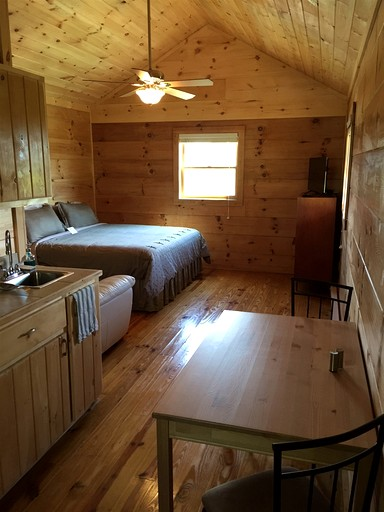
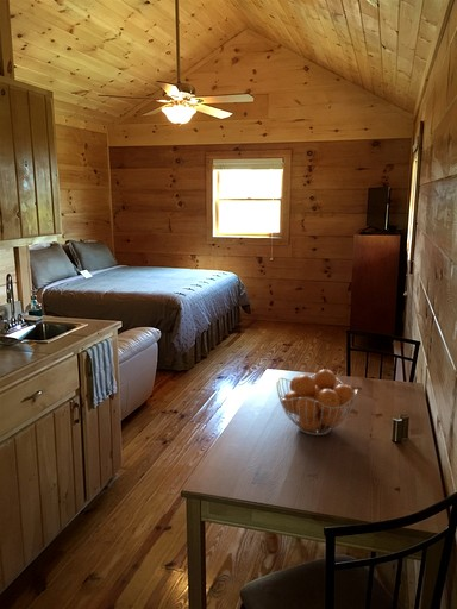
+ fruit basket (315, 401)
